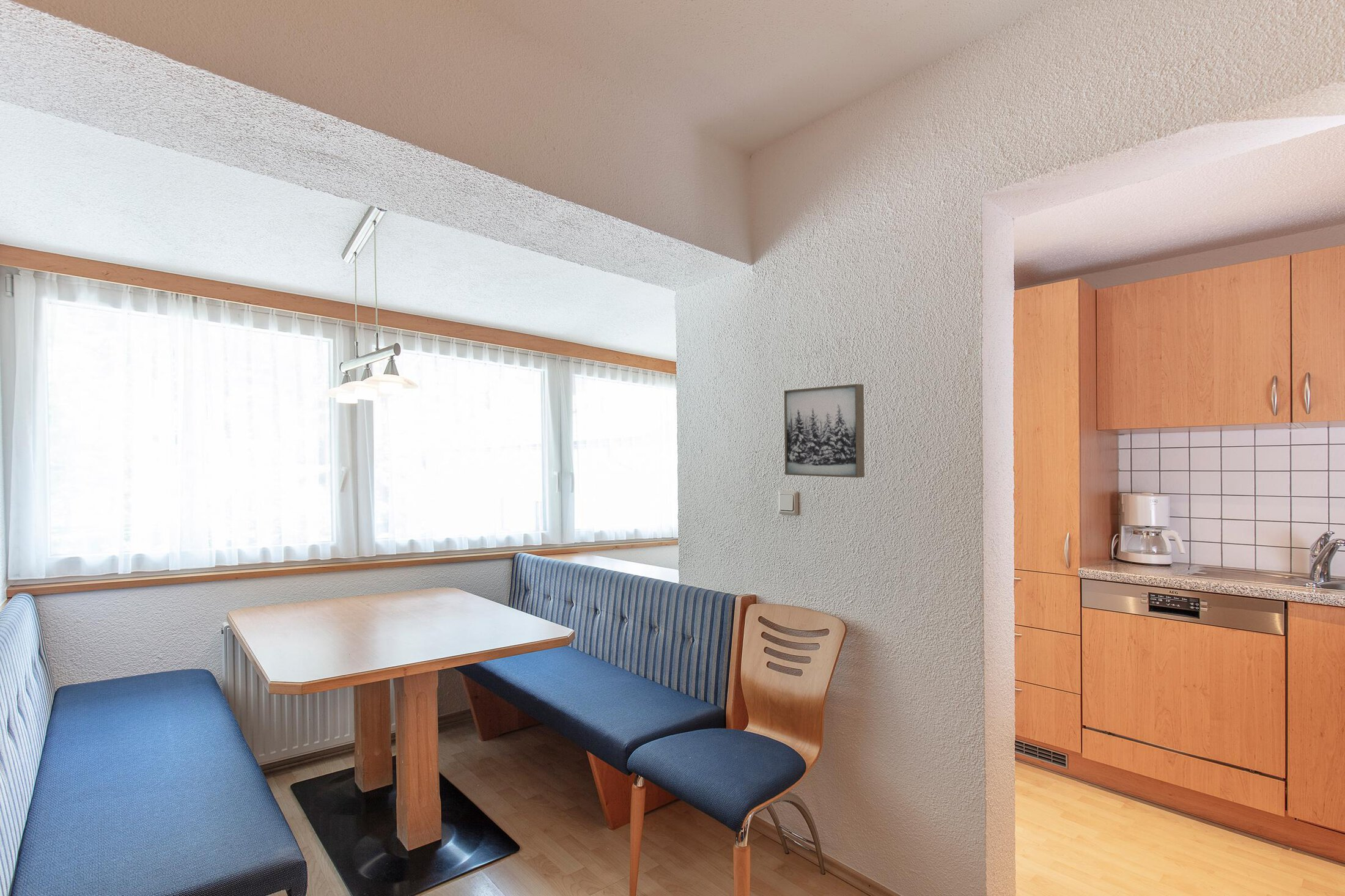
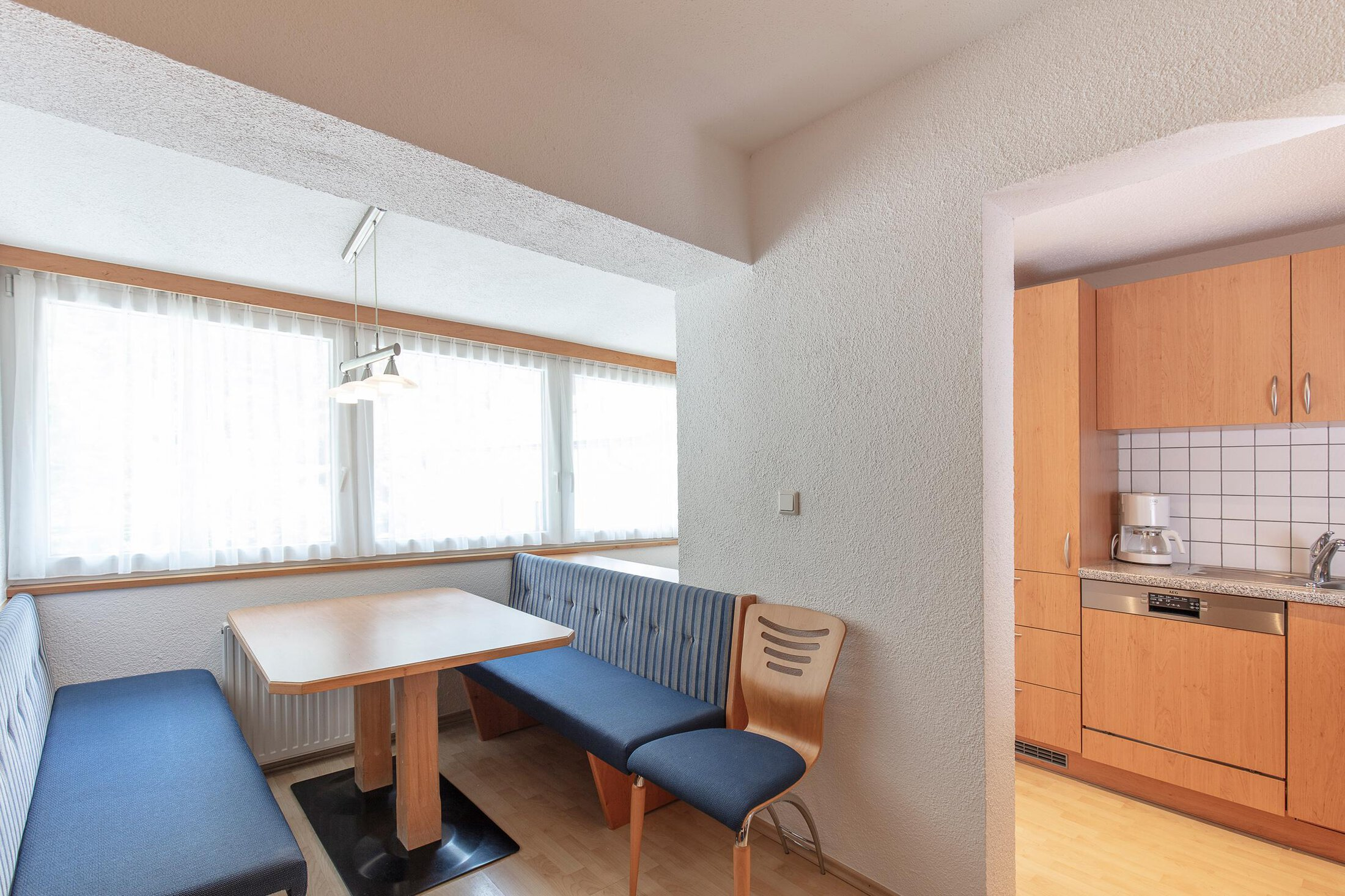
- wall art (822, 431)
